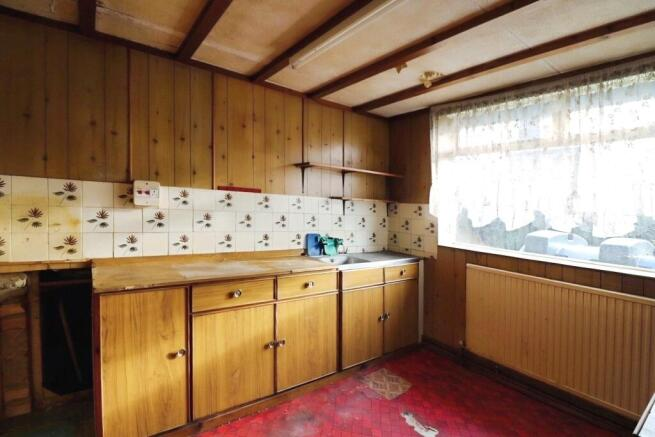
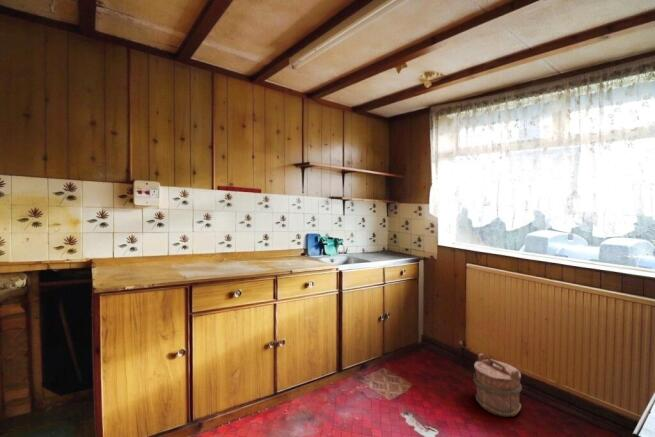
+ bucket (496, 383)
